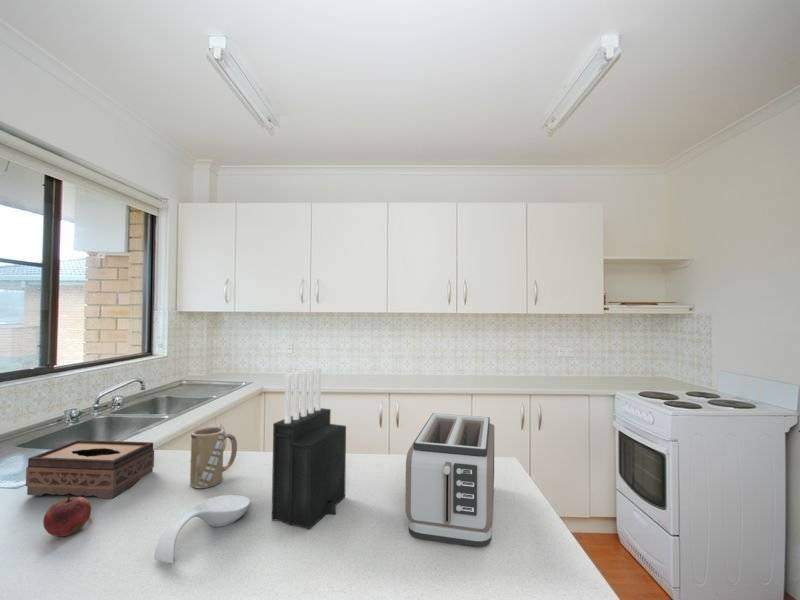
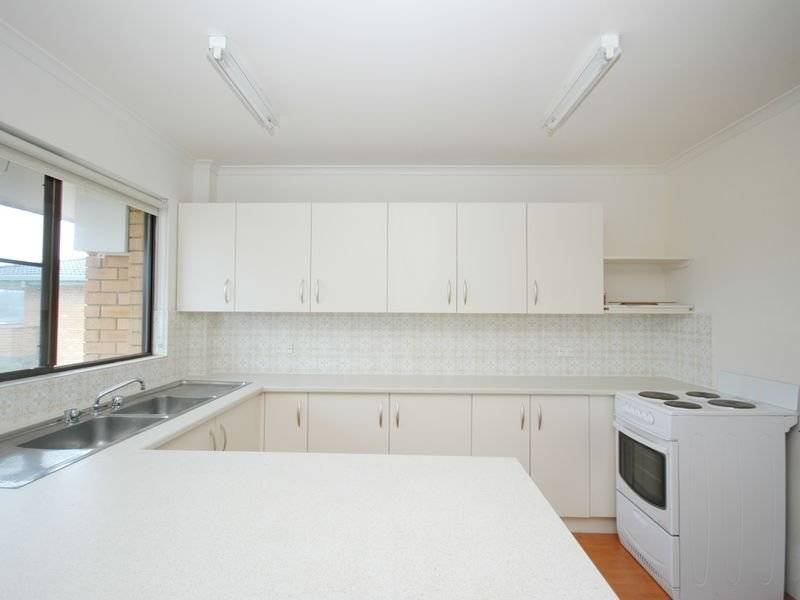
- toaster (454, 470)
- mug (212, 453)
- spoon rest (206, 517)
- fruit (68, 514)
- tissue box (94, 467)
- knife block (315, 440)
